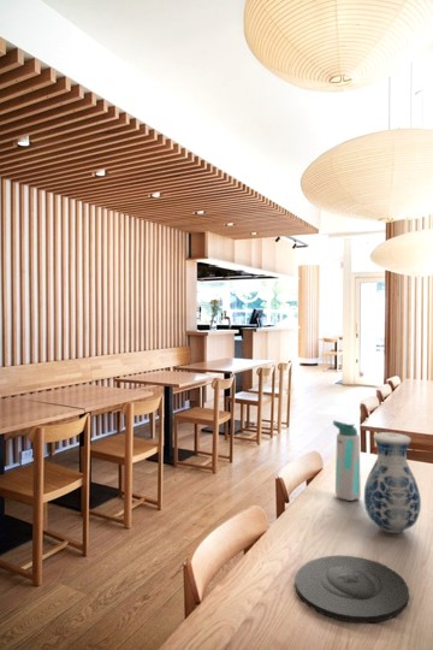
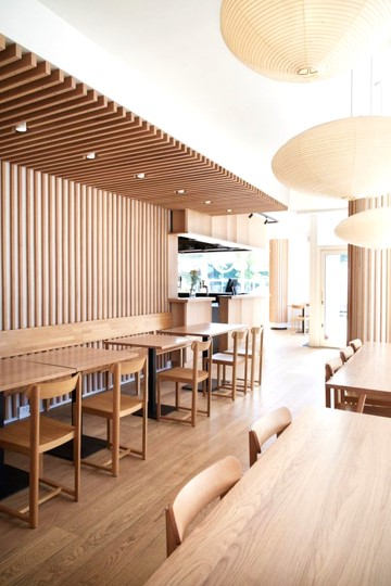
- water bottle (345, 459)
- vase (391, 483)
- plate (350, 581)
